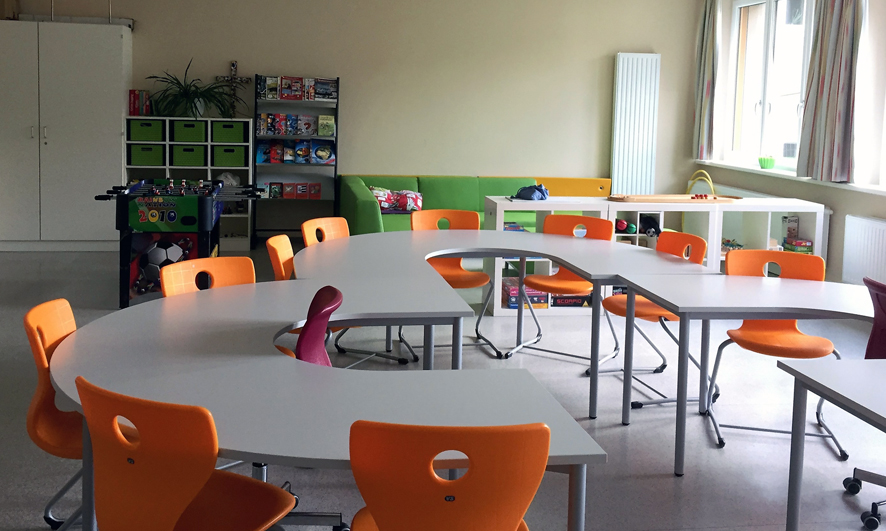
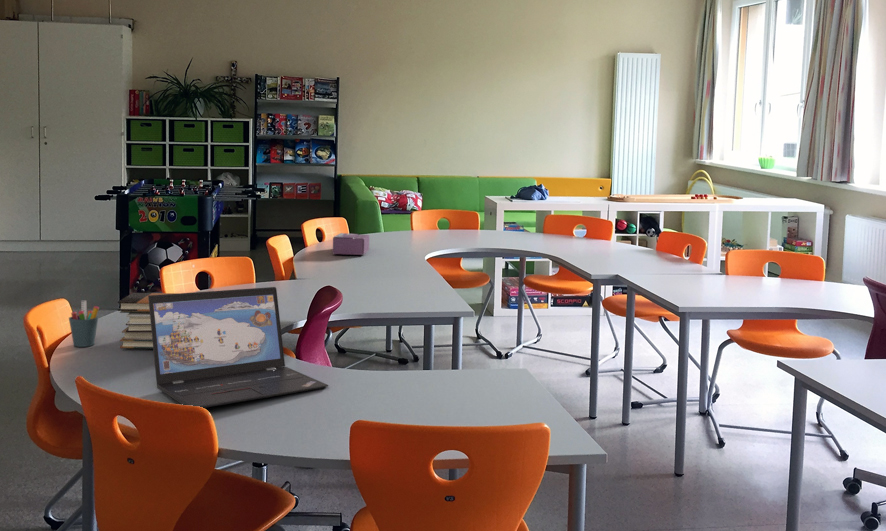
+ tissue box (351, 243)
+ book stack (150, 320)
+ laptop (238, 342)
+ pen holder (84, 323)
